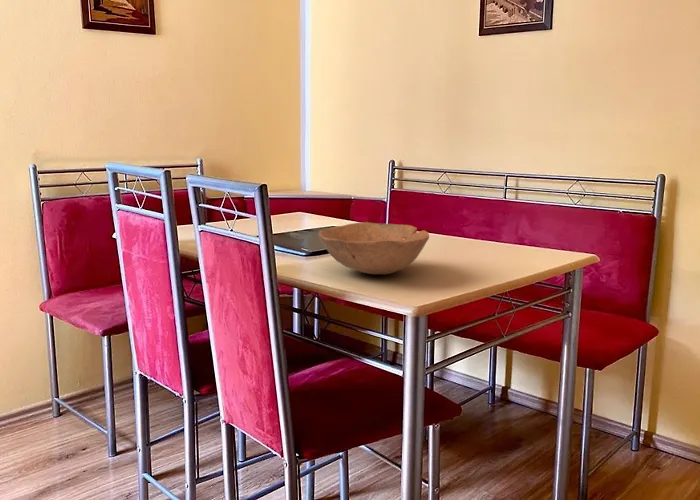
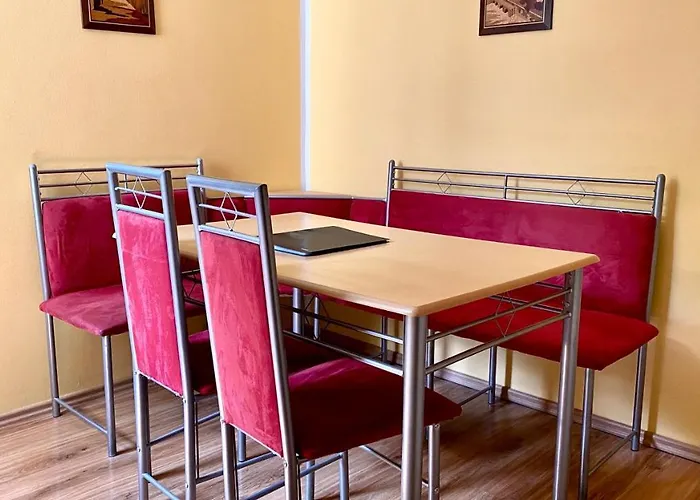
- bowl (373, 251)
